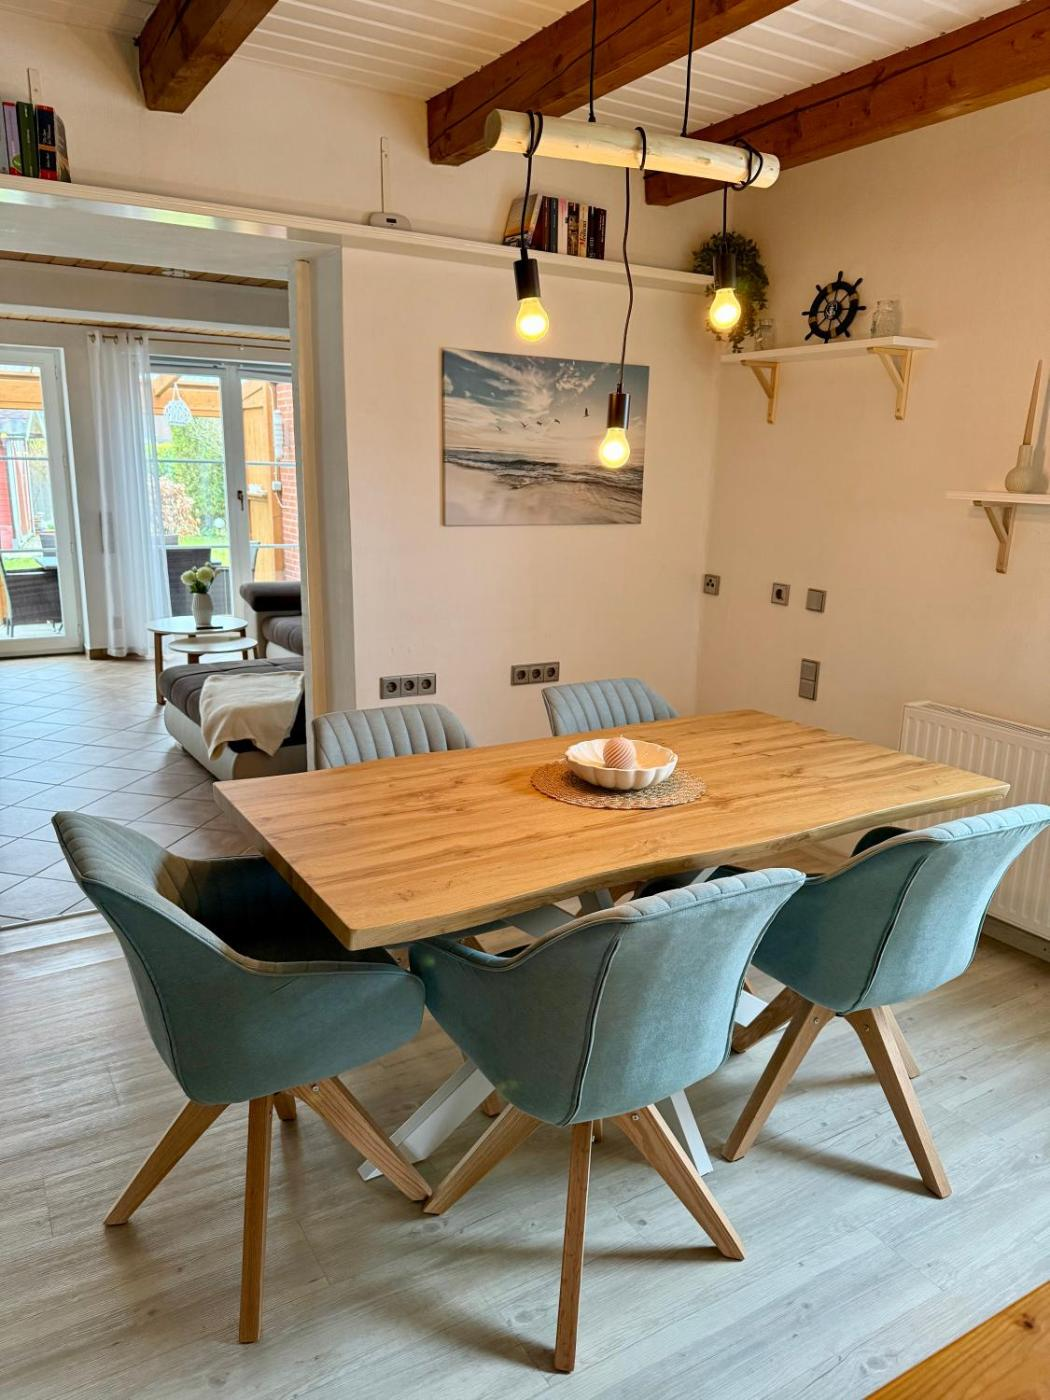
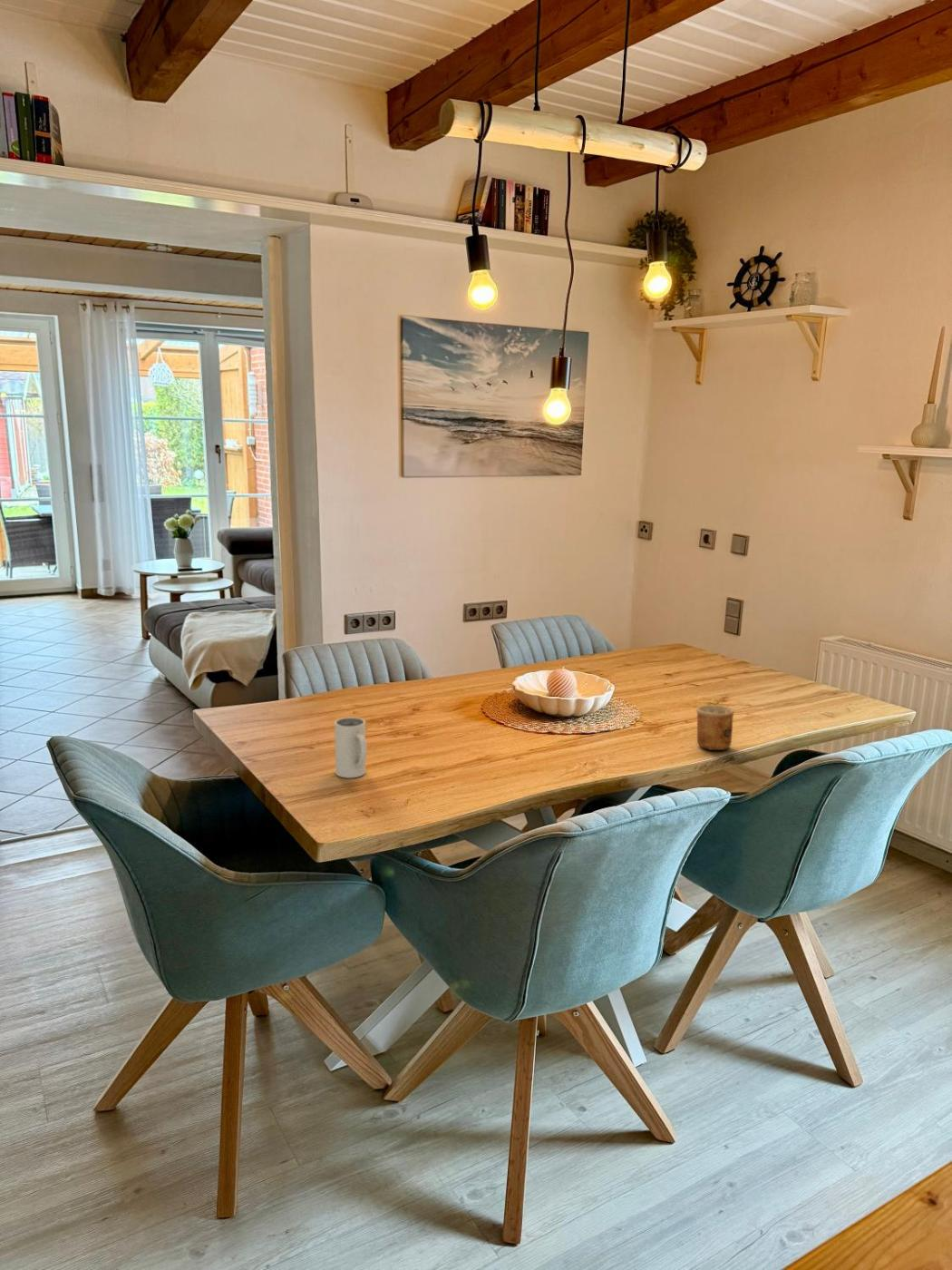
+ mug (354, 749)
+ cup (714, 728)
